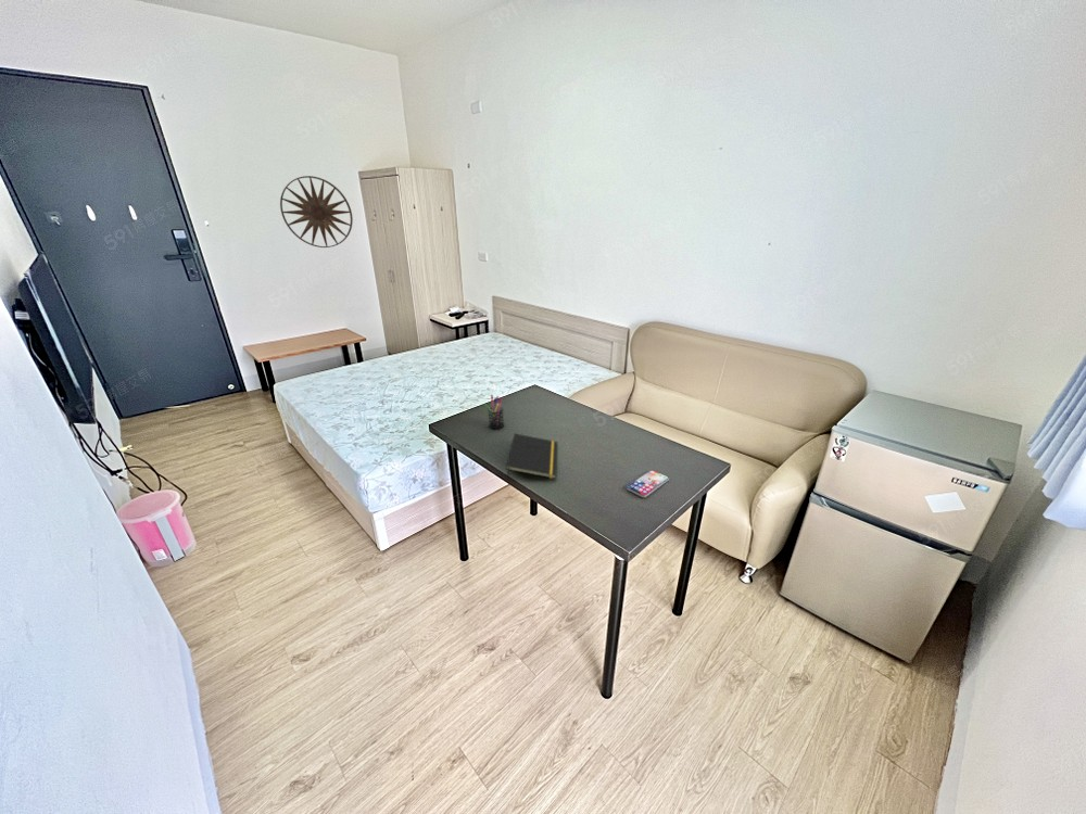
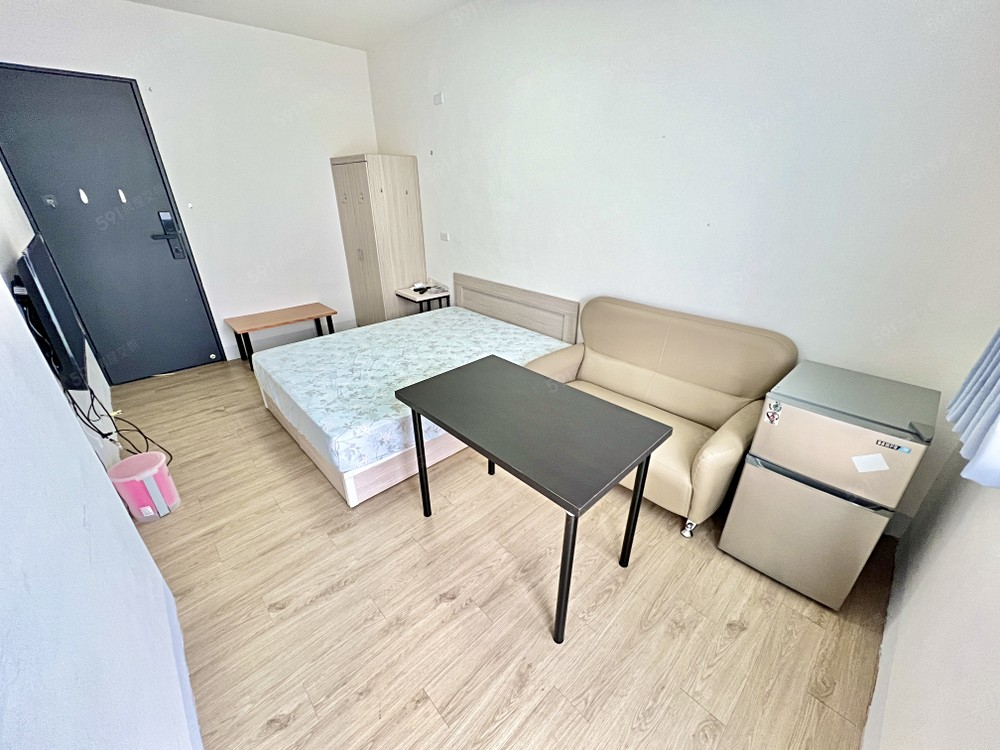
- pen holder (493, 411)
- wall art (317, 213)
- smartphone (647, 482)
- notepad (533, 454)
